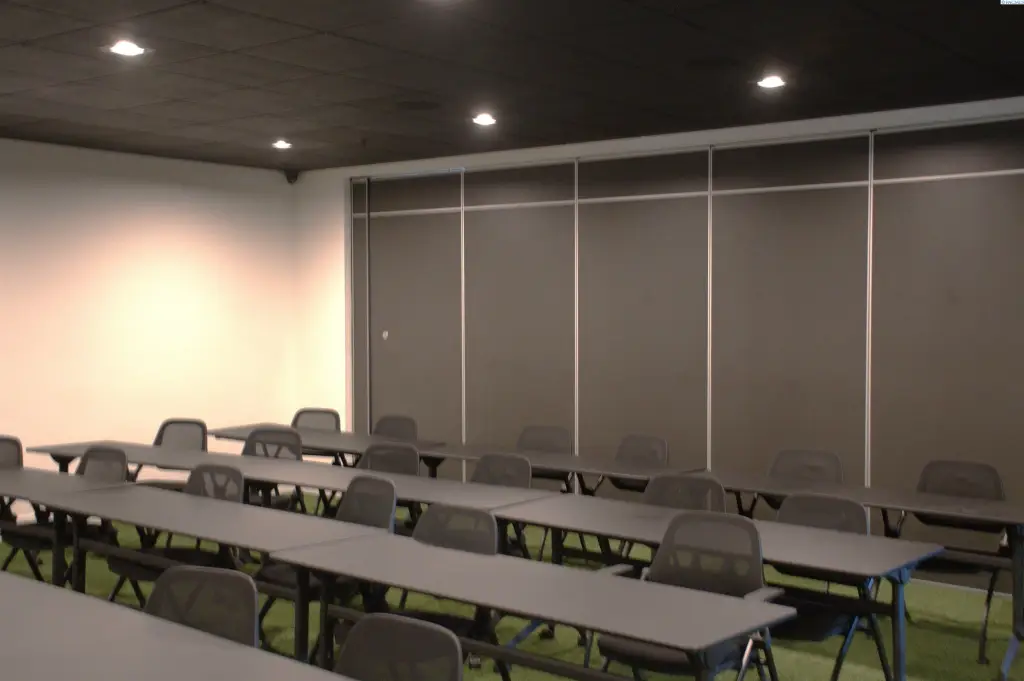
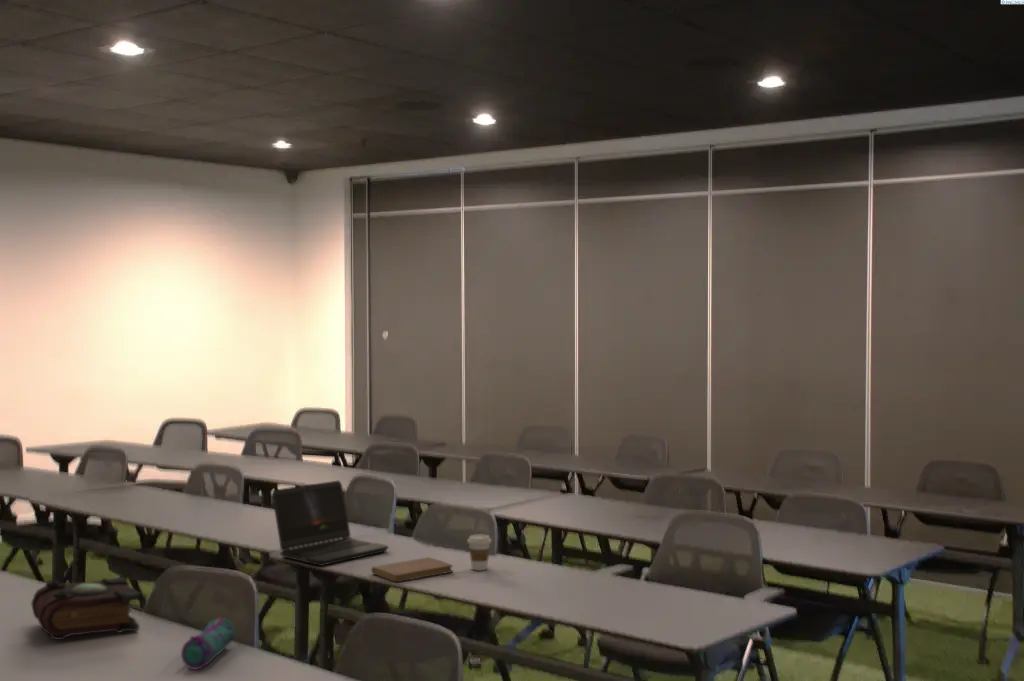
+ pencil case (208, 641)
+ laptop computer (331, 521)
+ book (85, 605)
+ coffee cup (479, 552)
+ notebook (412, 569)
